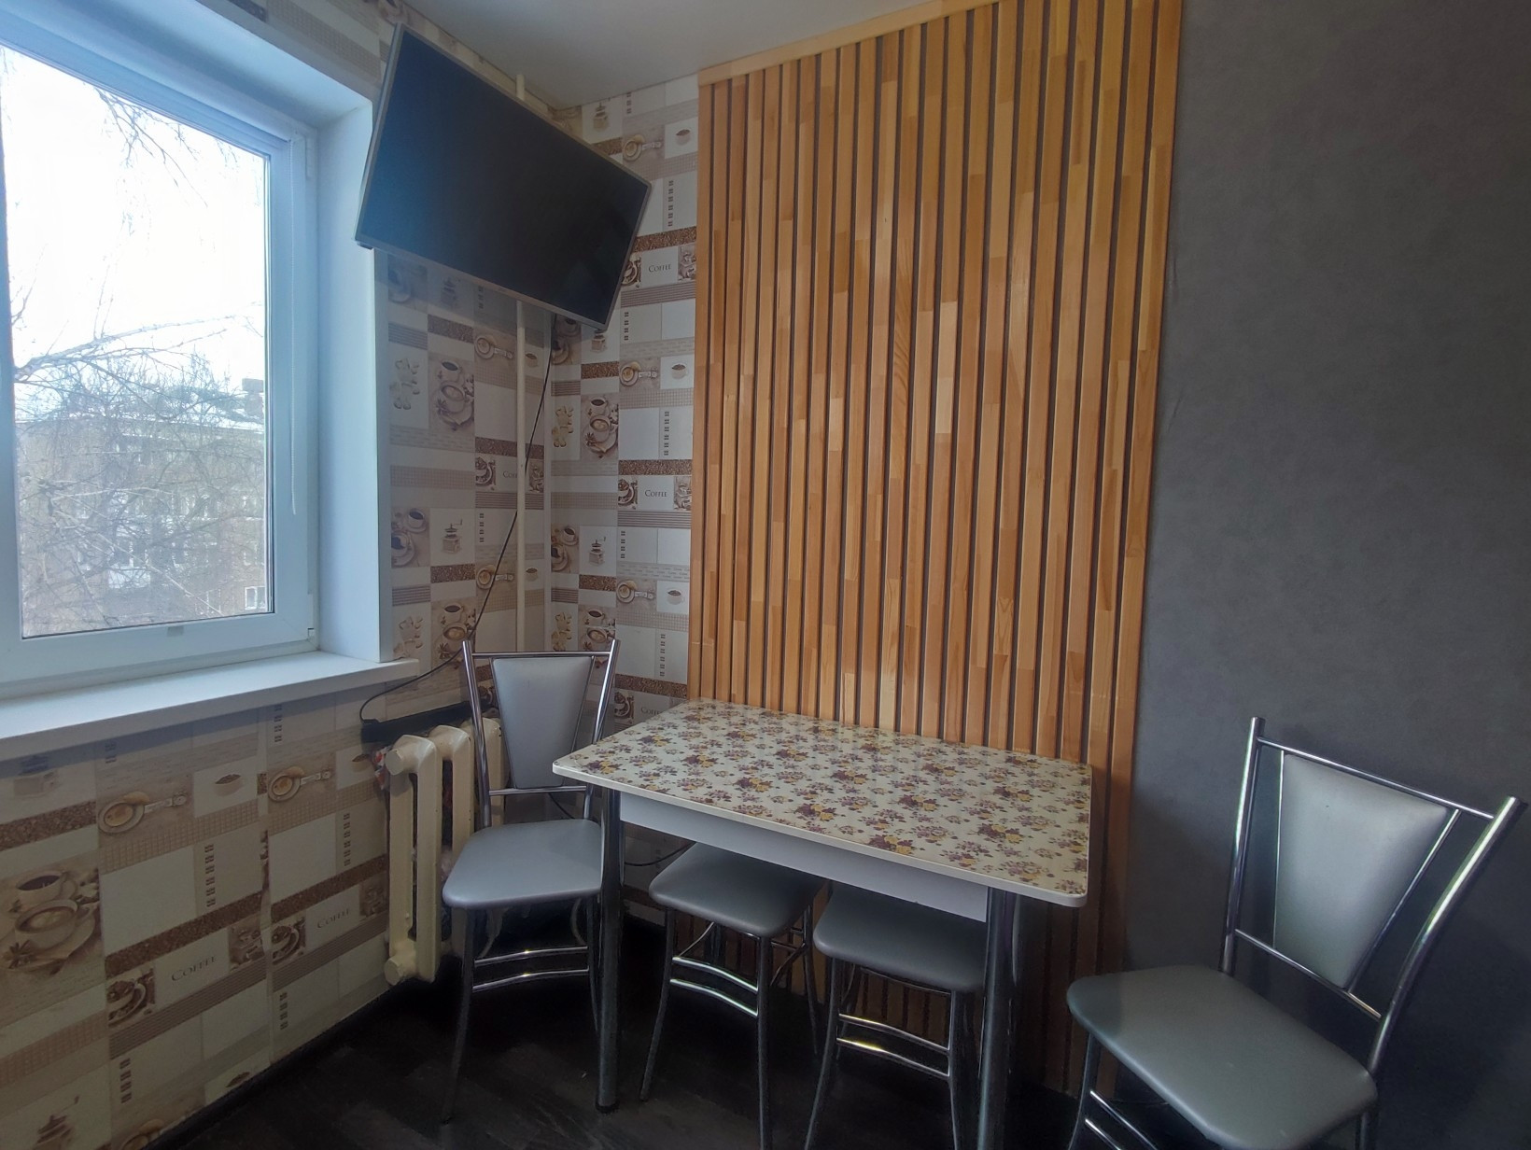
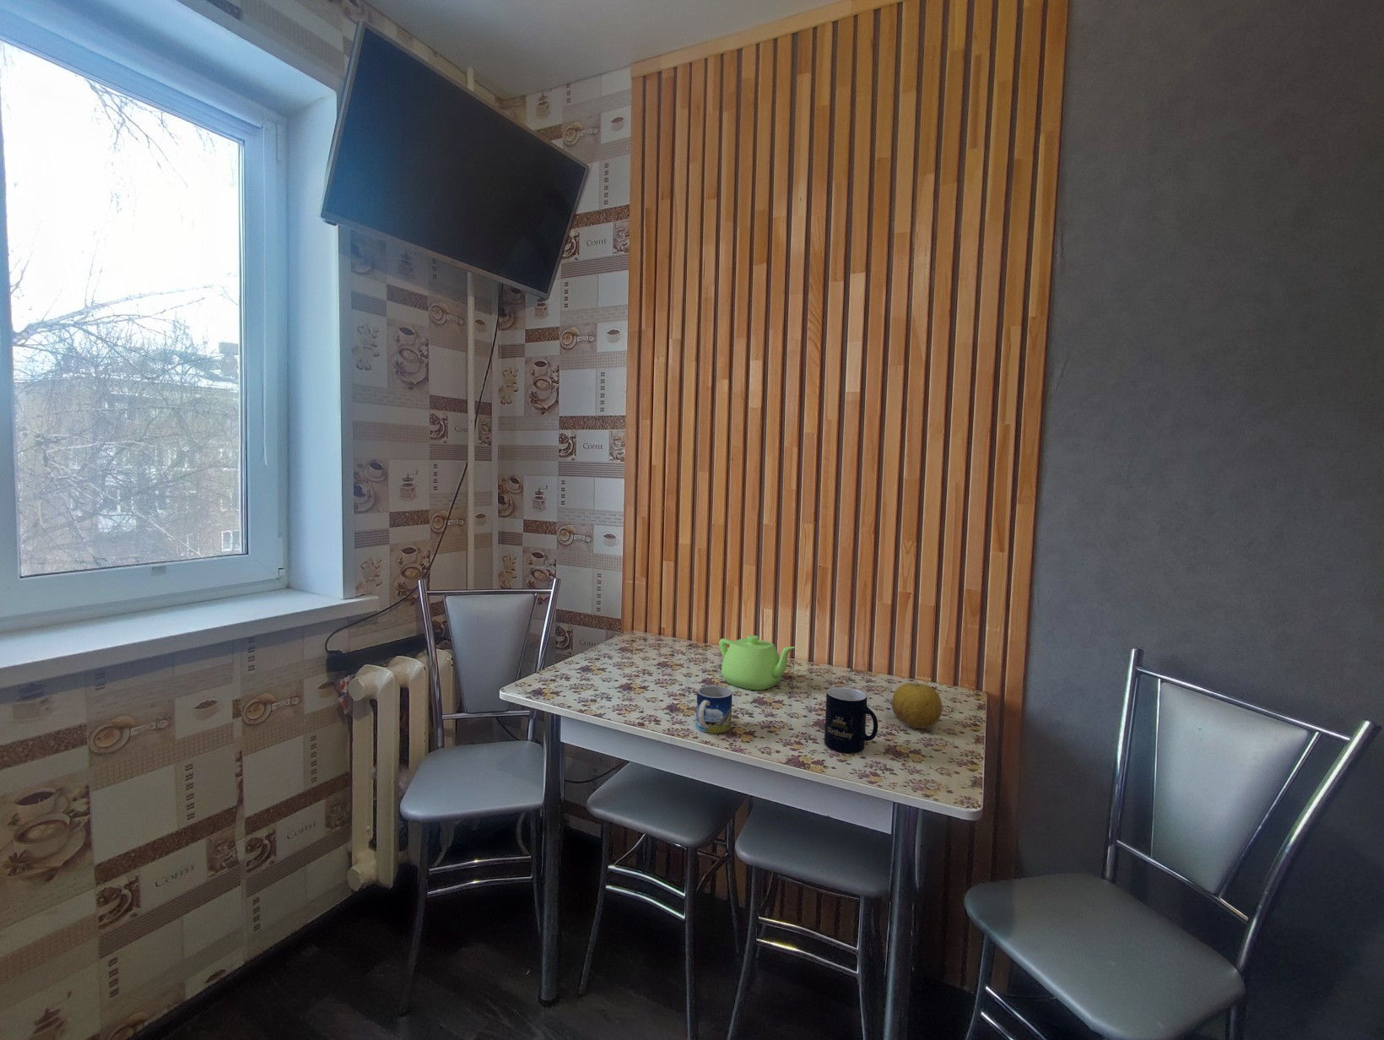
+ teapot (755, 660)
+ mug (852, 720)
+ mug (710, 711)
+ fruit (915, 704)
